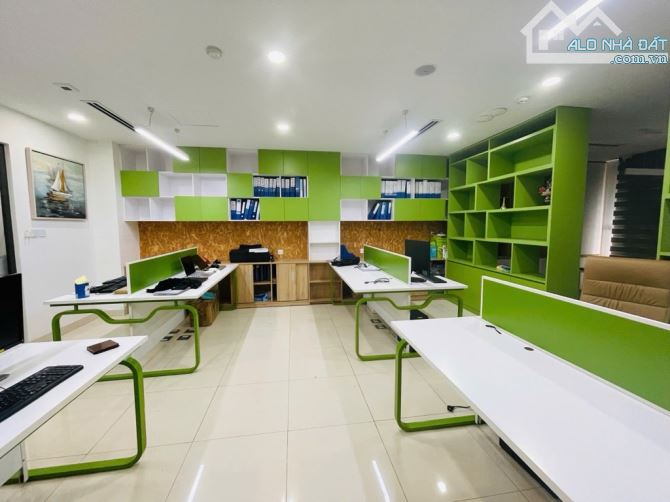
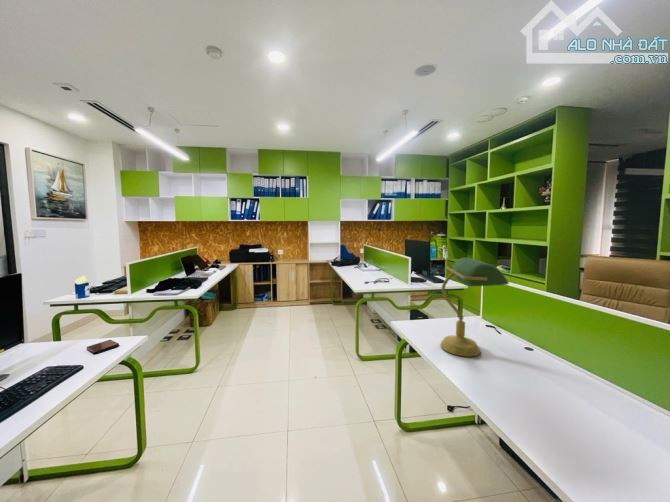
+ desk lamp (457, 309)
